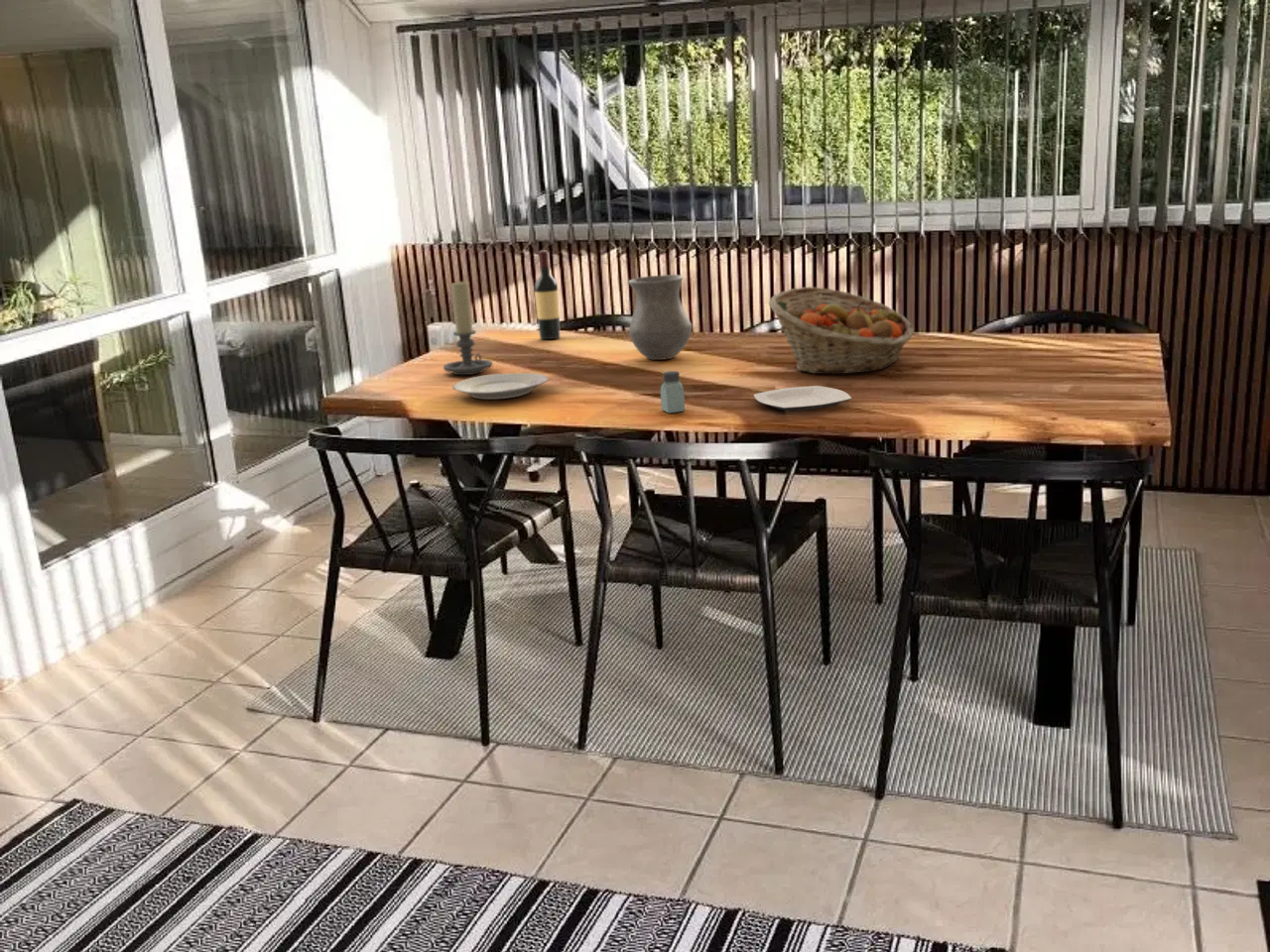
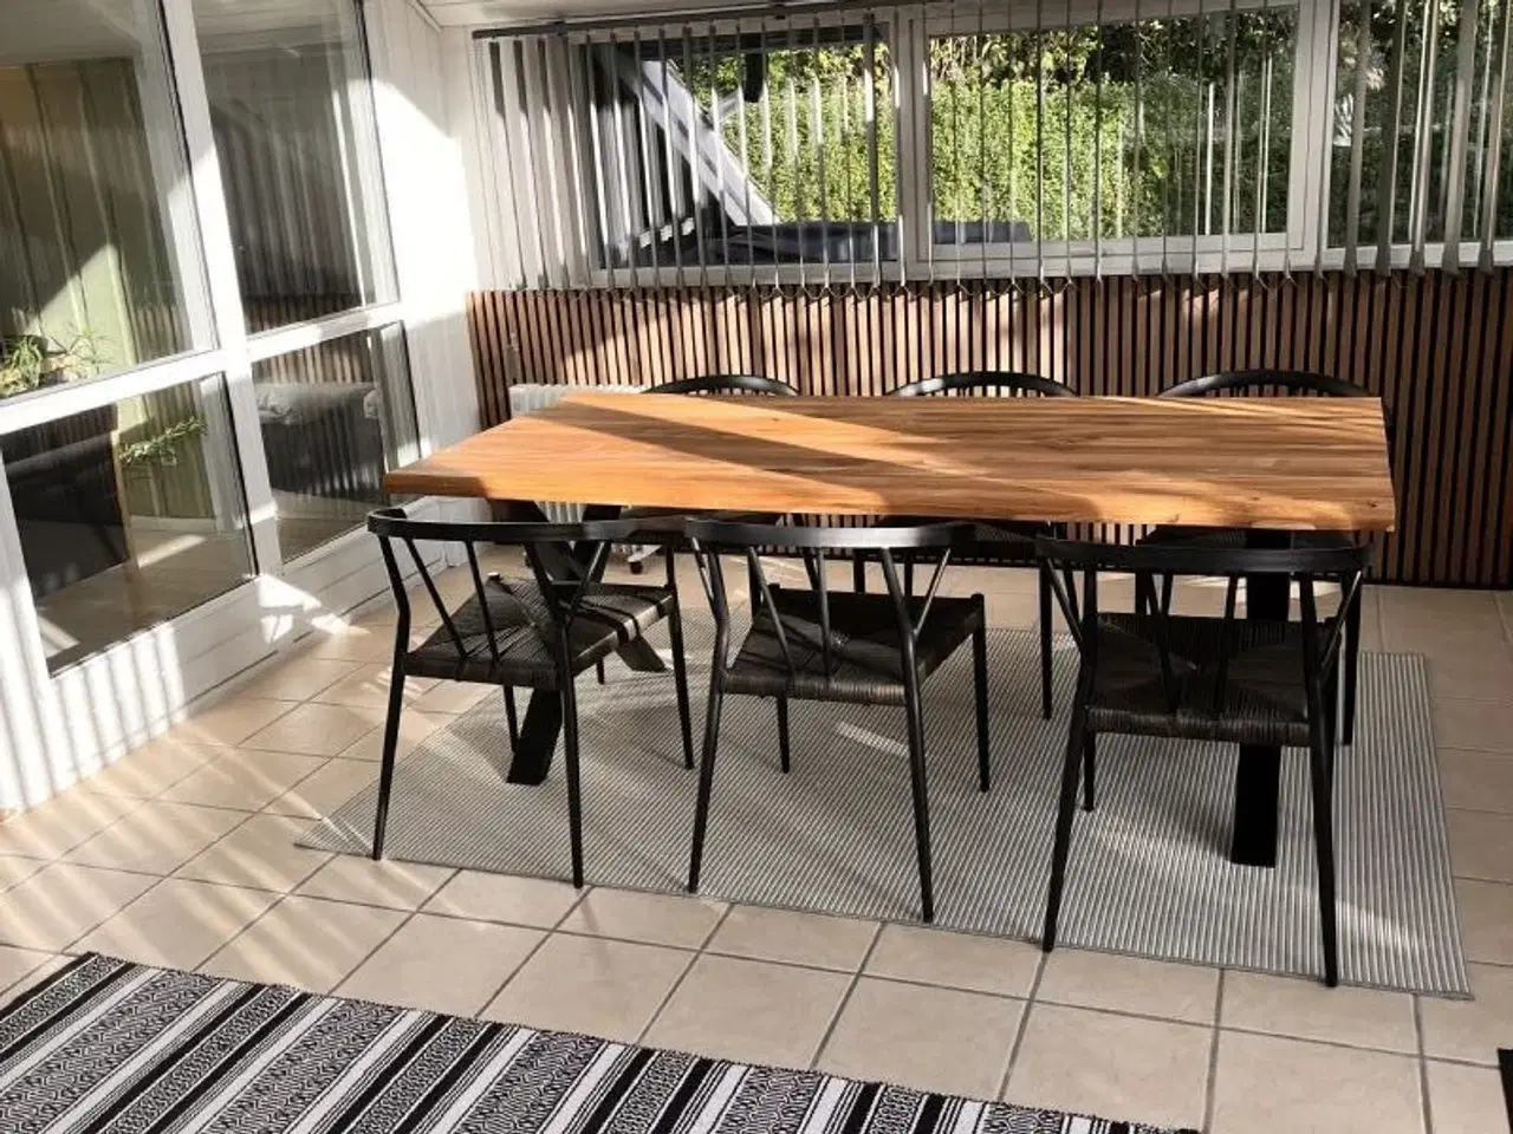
- plate (802, 400)
- plate (500, 387)
- fruit basket (840, 327)
- saltshaker (672, 392)
- candle holder (465, 325)
- vase (660, 318)
- wine bottle (546, 295)
